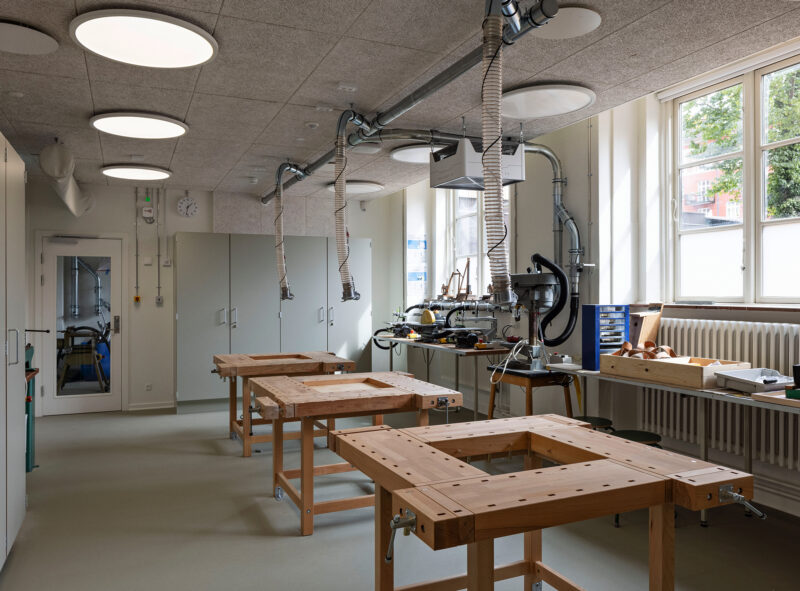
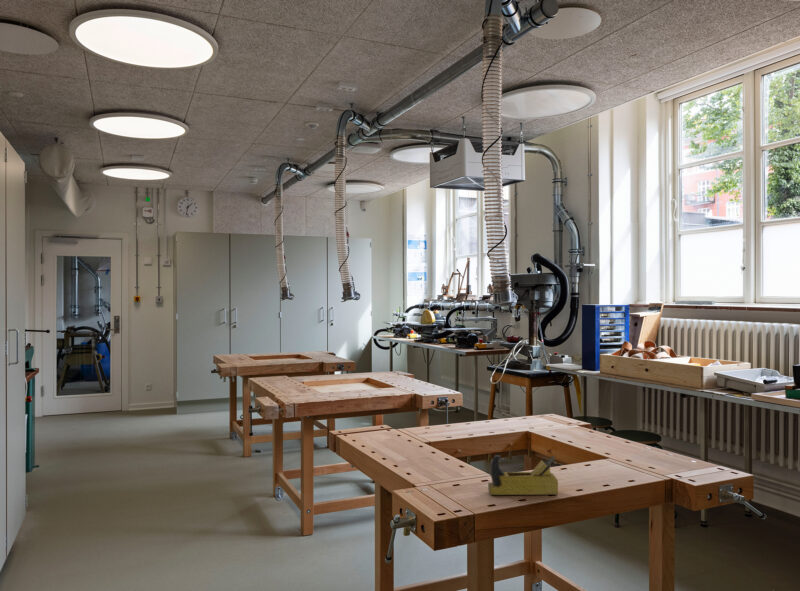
+ hand plane (523, 473)
